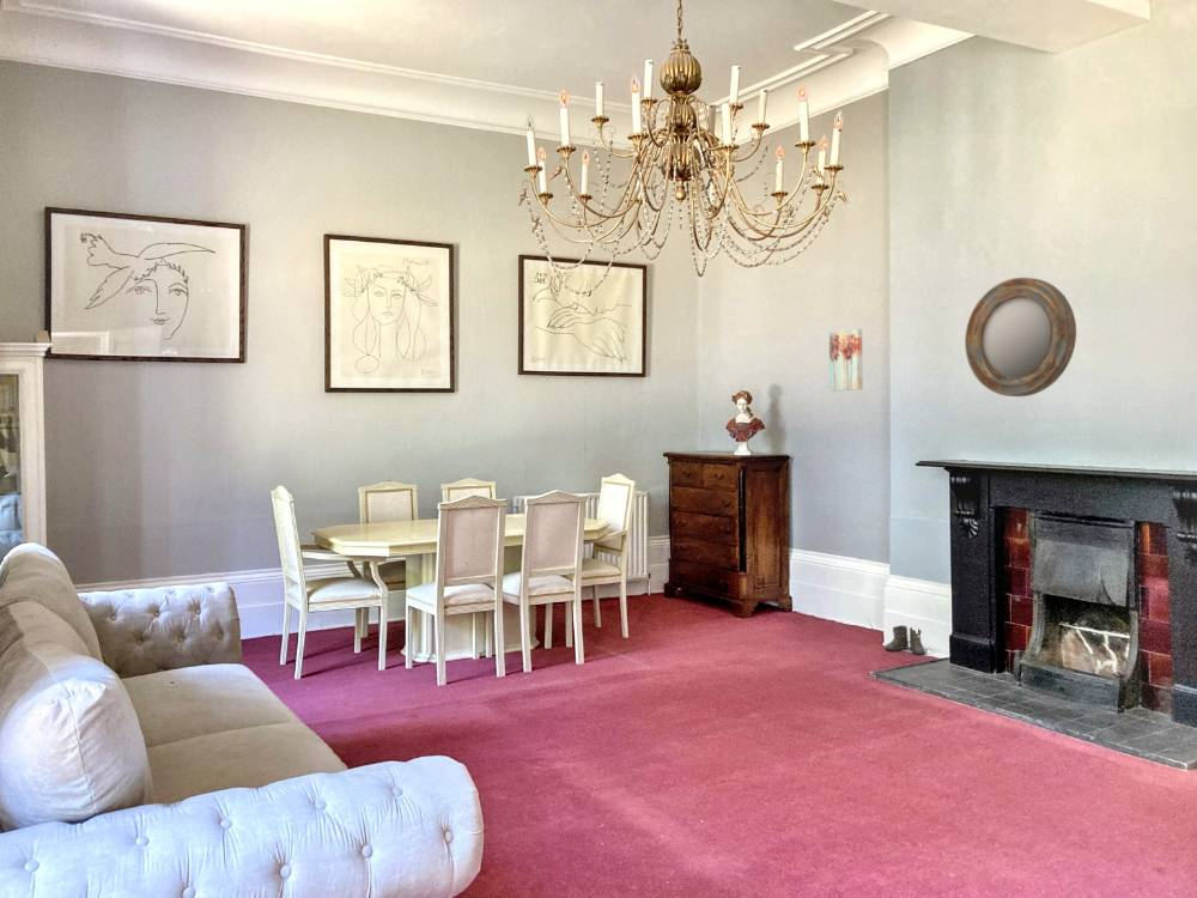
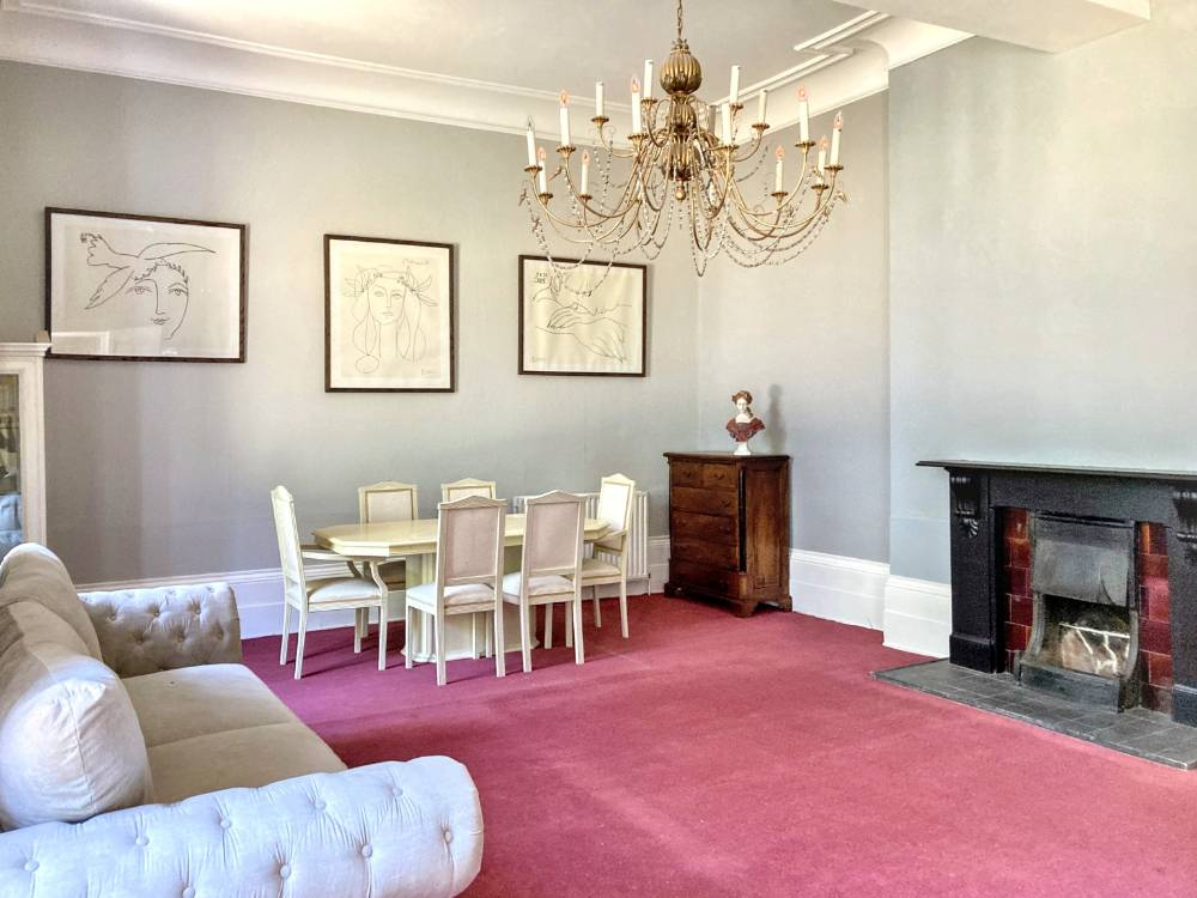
- boots (905, 638)
- home mirror (1017, 336)
- wall art (845, 360)
